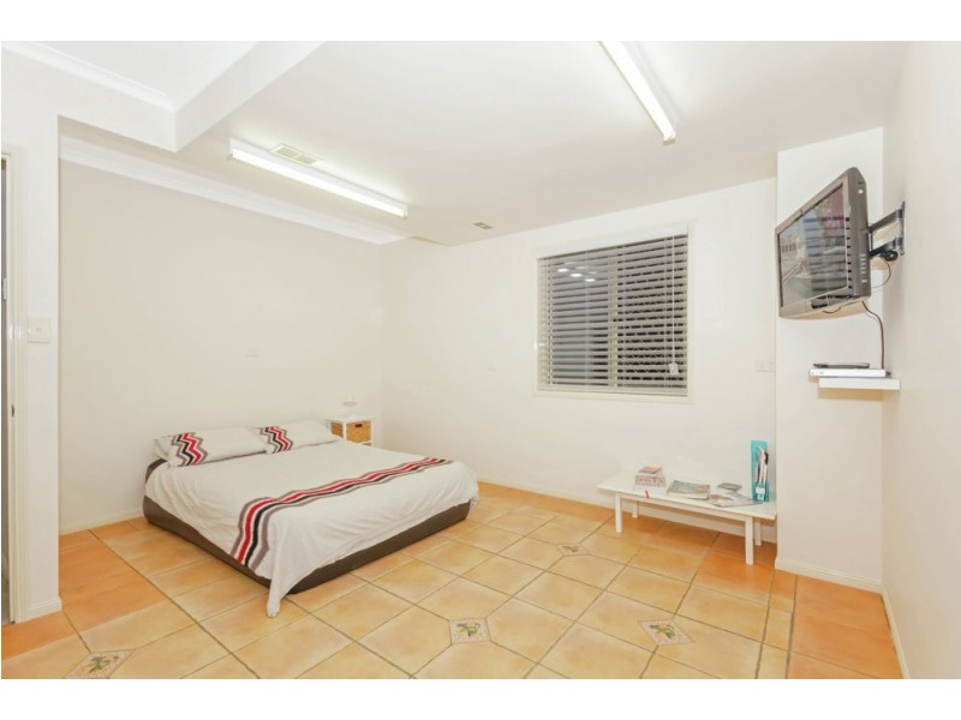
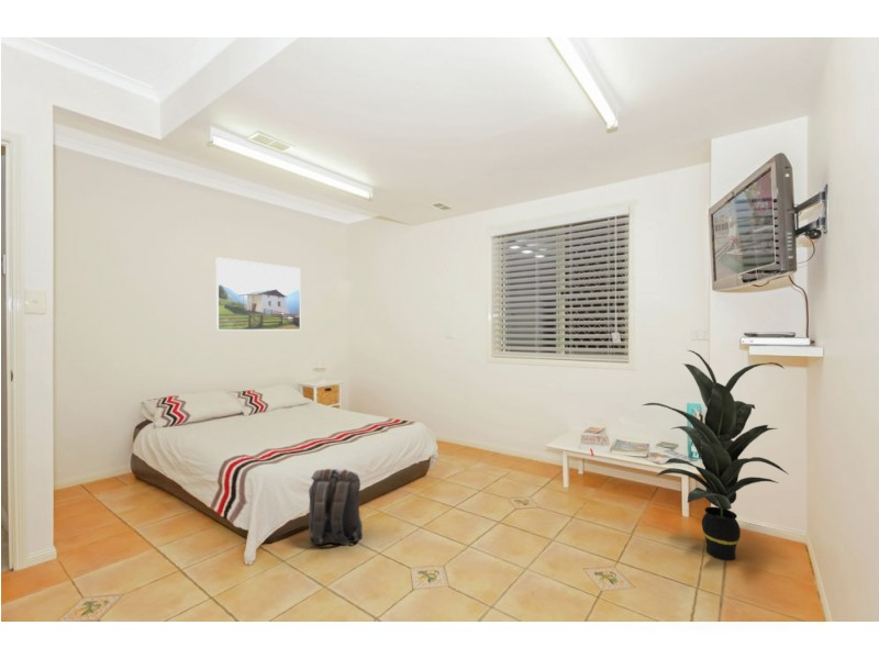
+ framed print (262, 297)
+ indoor plant (712, 449)
+ backpack (336, 503)
